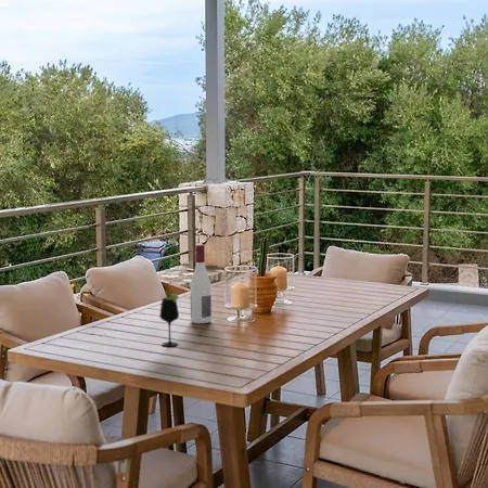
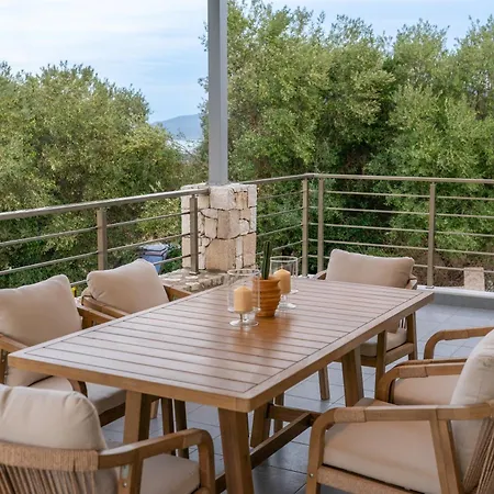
- wine glass (170, 316)
- alcohol (201, 283)
